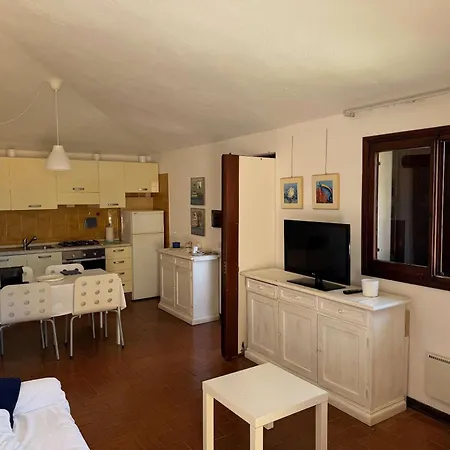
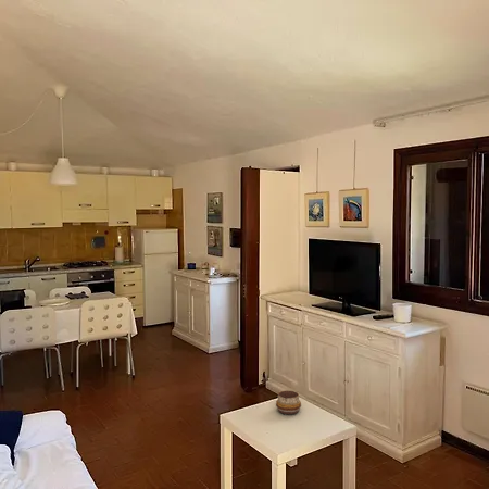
+ decorative bowl (288, 402)
